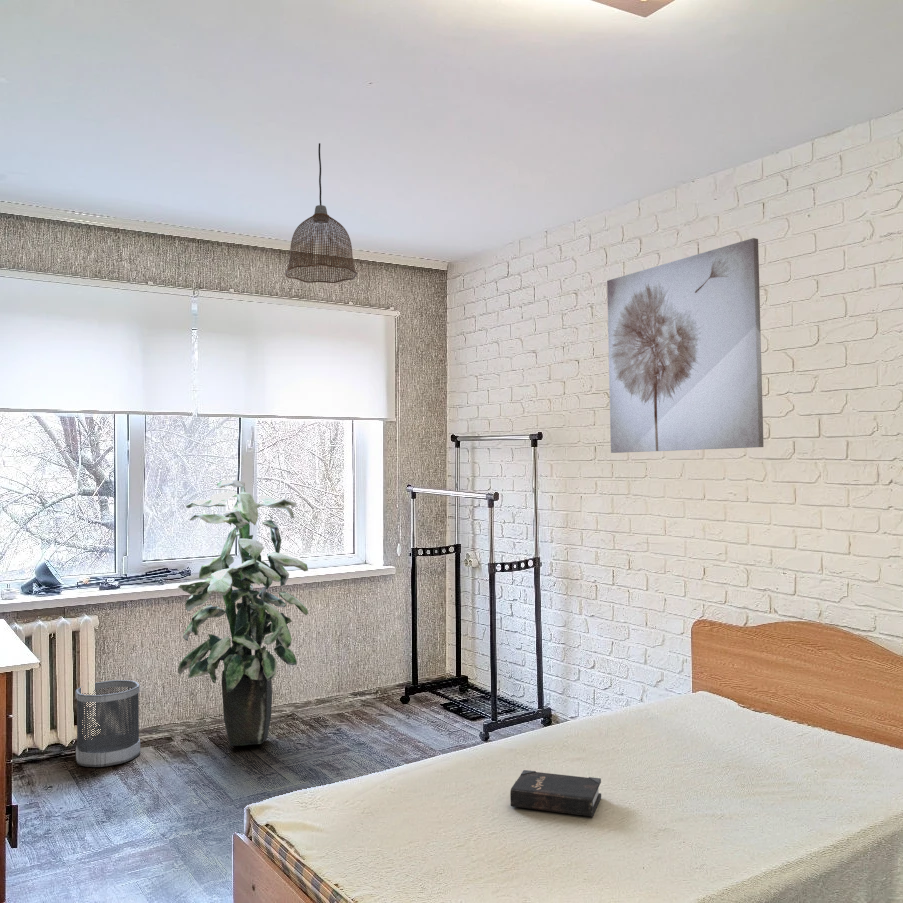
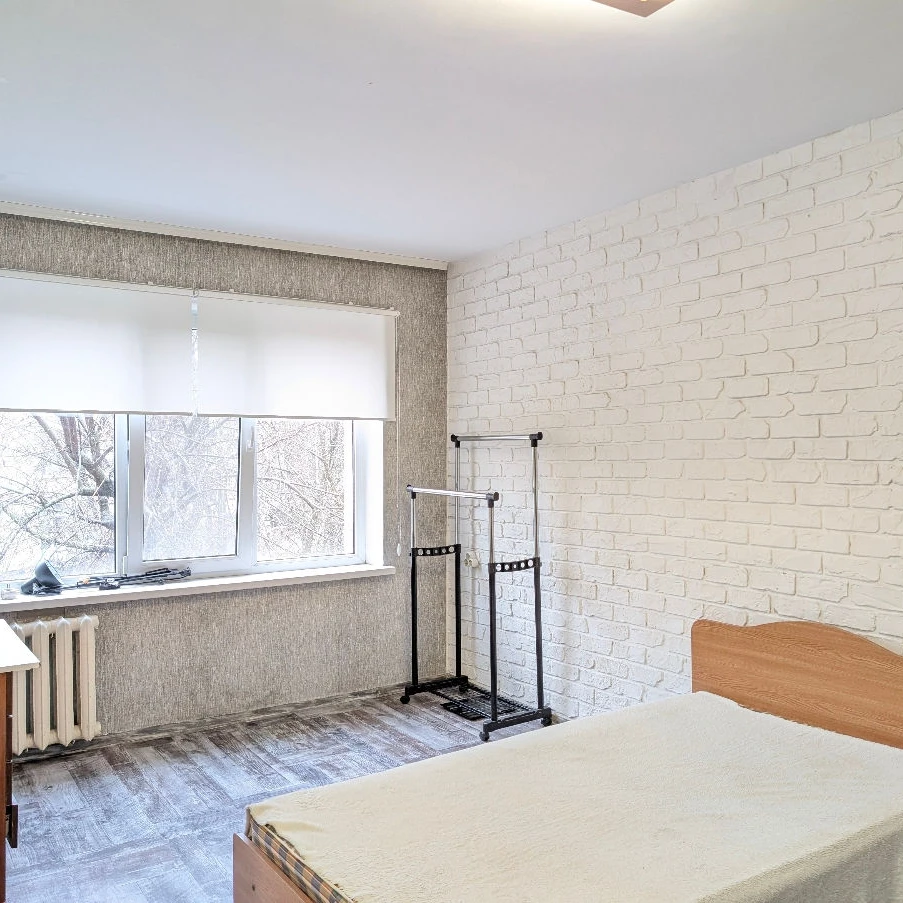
- indoor plant (240, 609)
- wastebasket (108, 722)
- pendant lamp (320, 209)
- wall art (677, 355)
- hardback book (556, 793)
